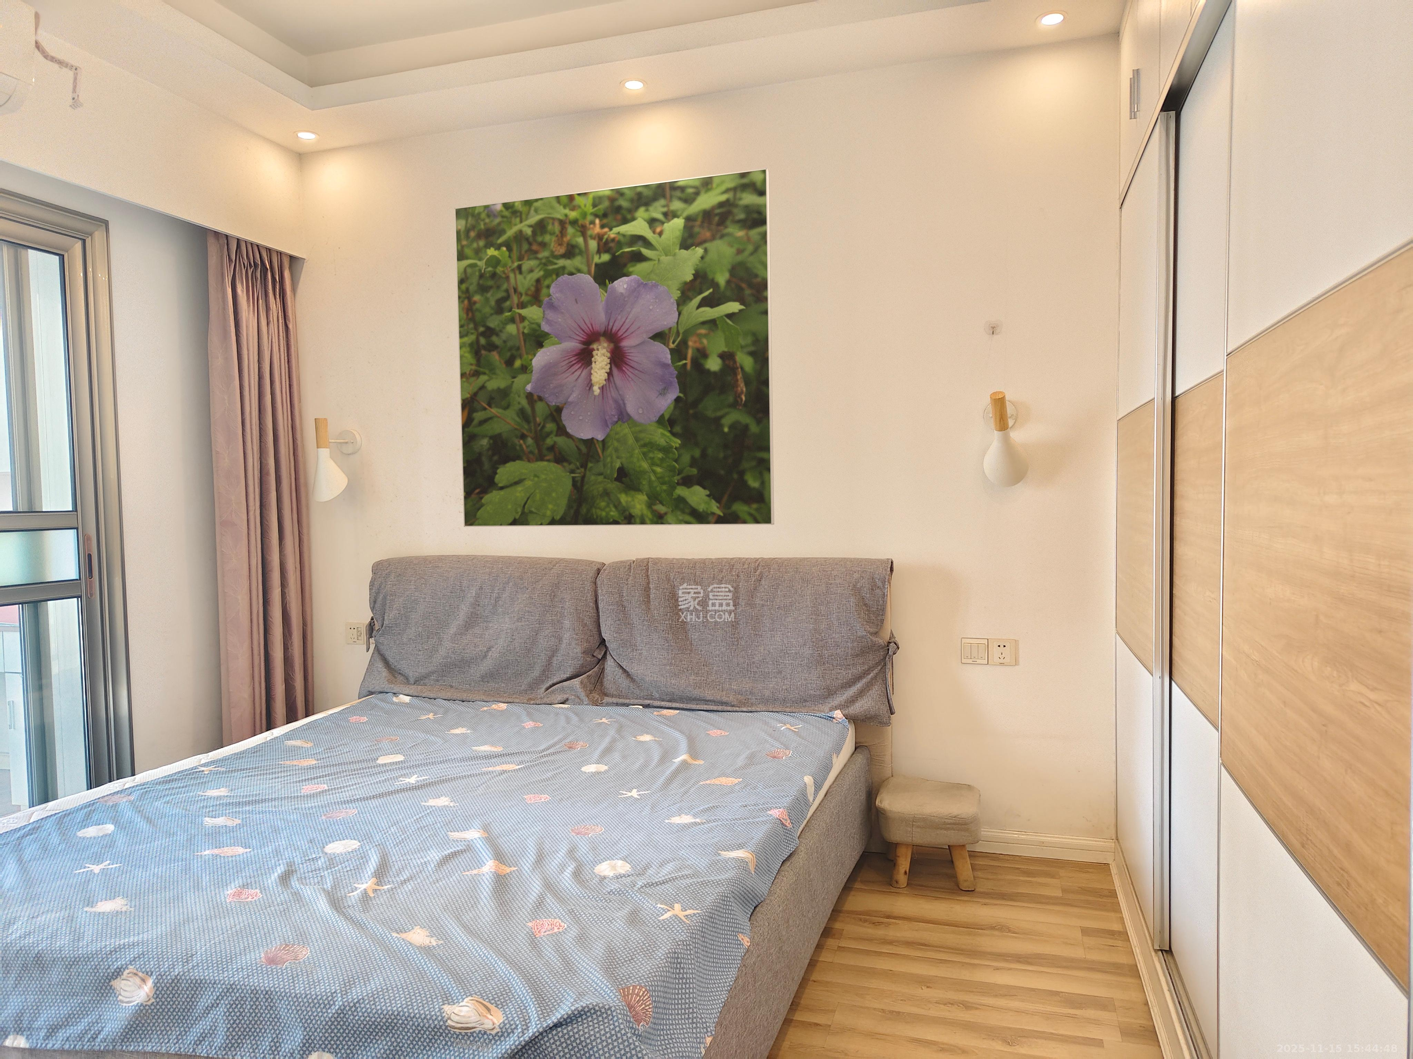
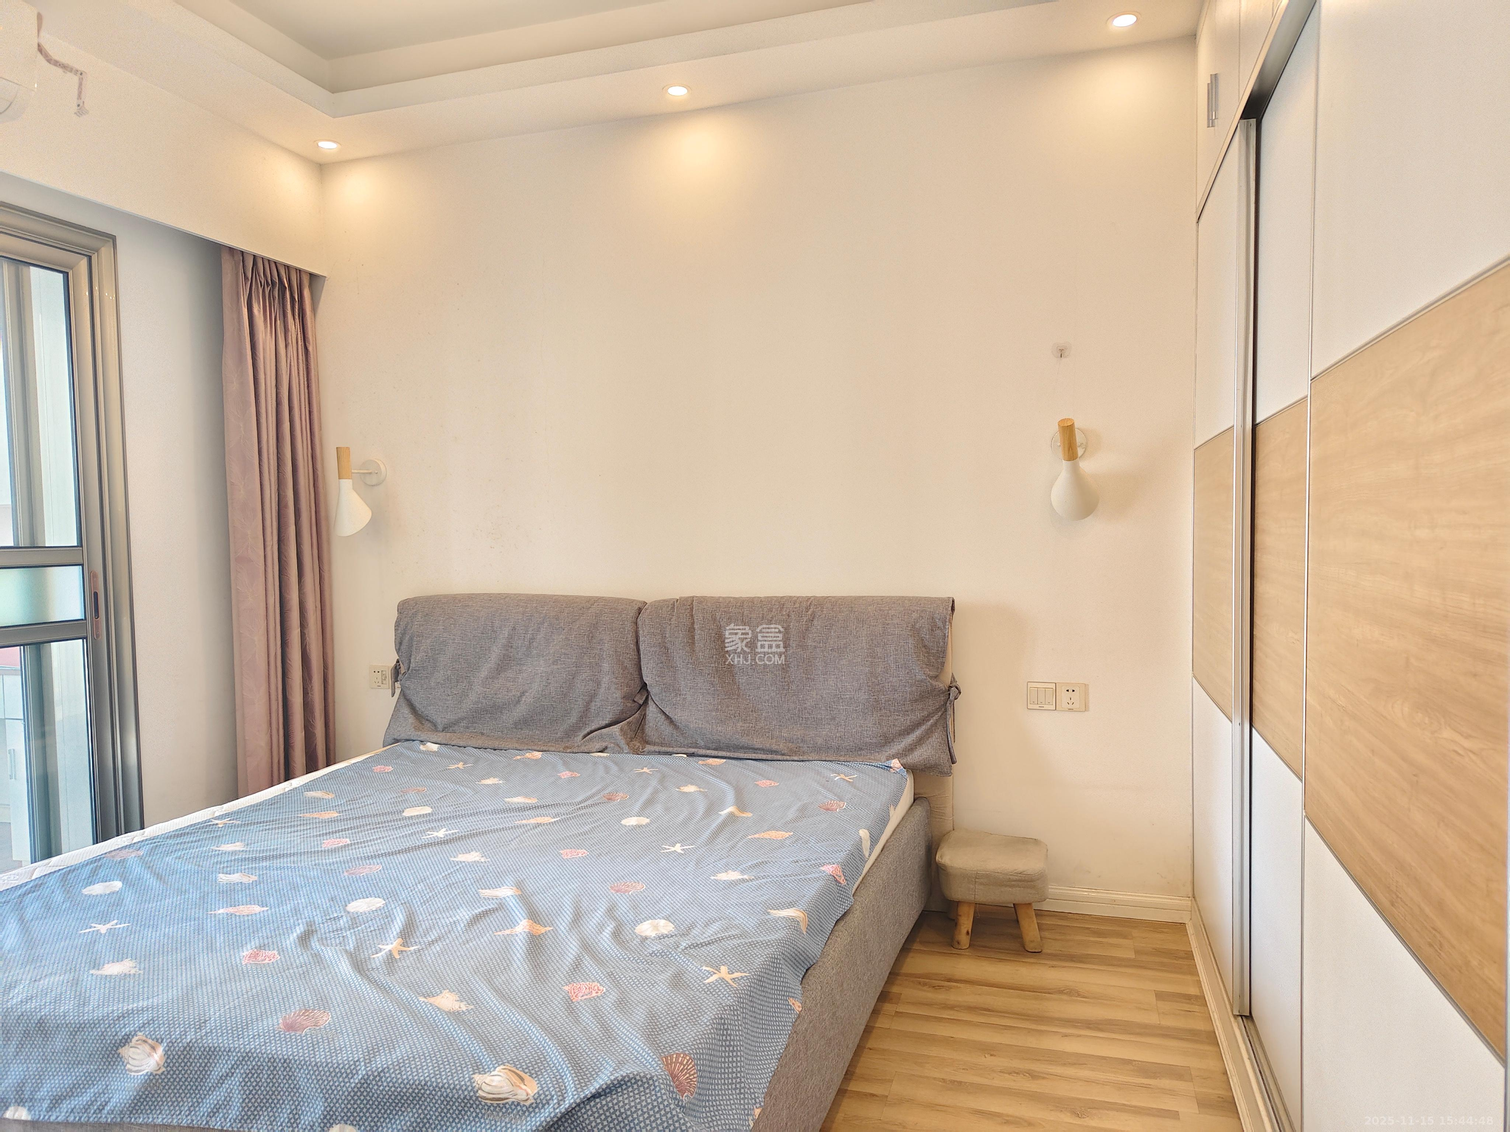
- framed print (607, 359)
